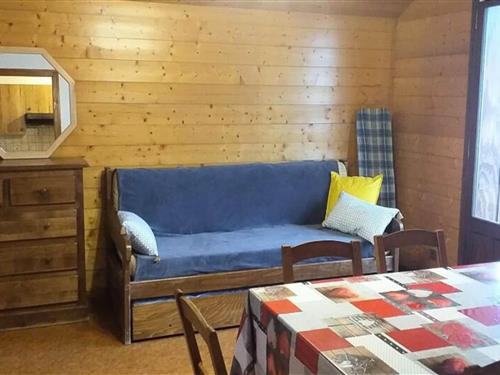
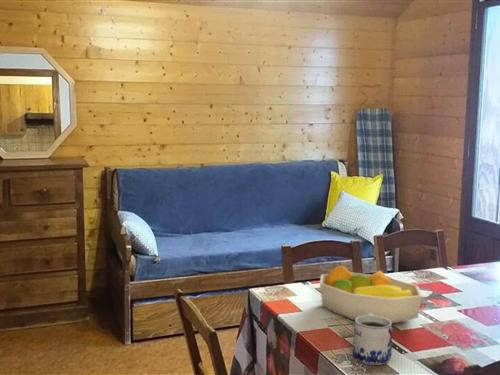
+ fruit bowl (368, 292)
+ mug (371, 337)
